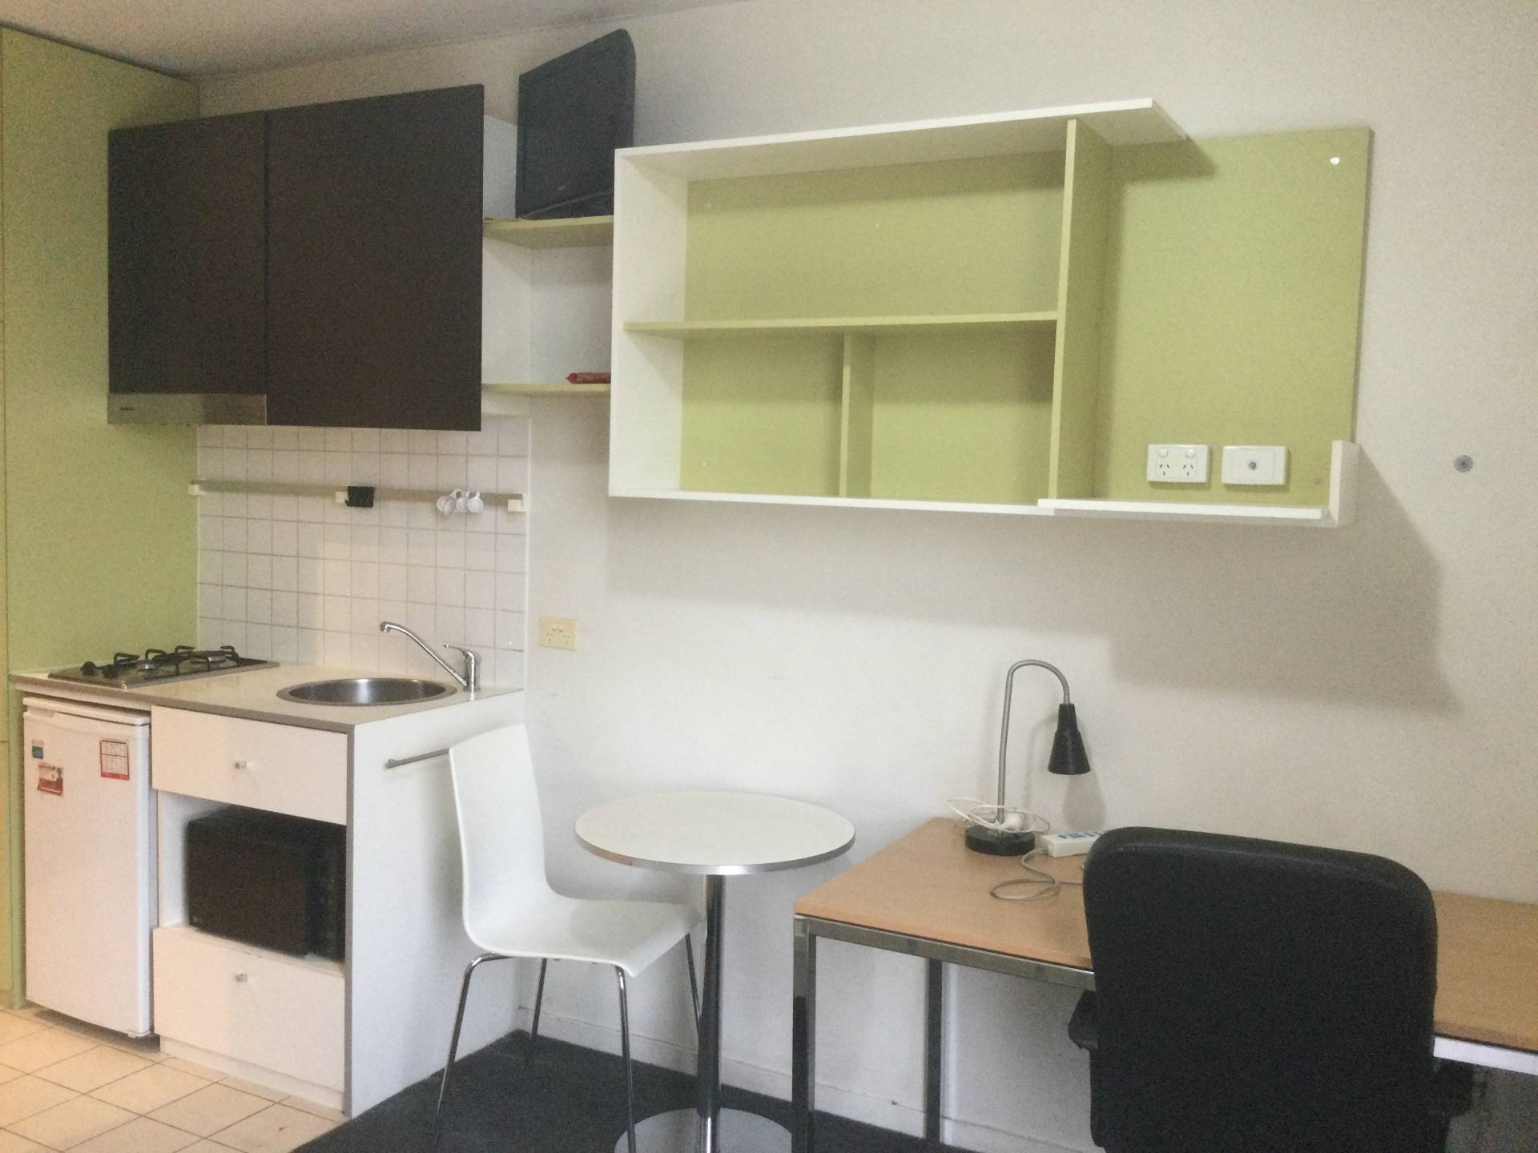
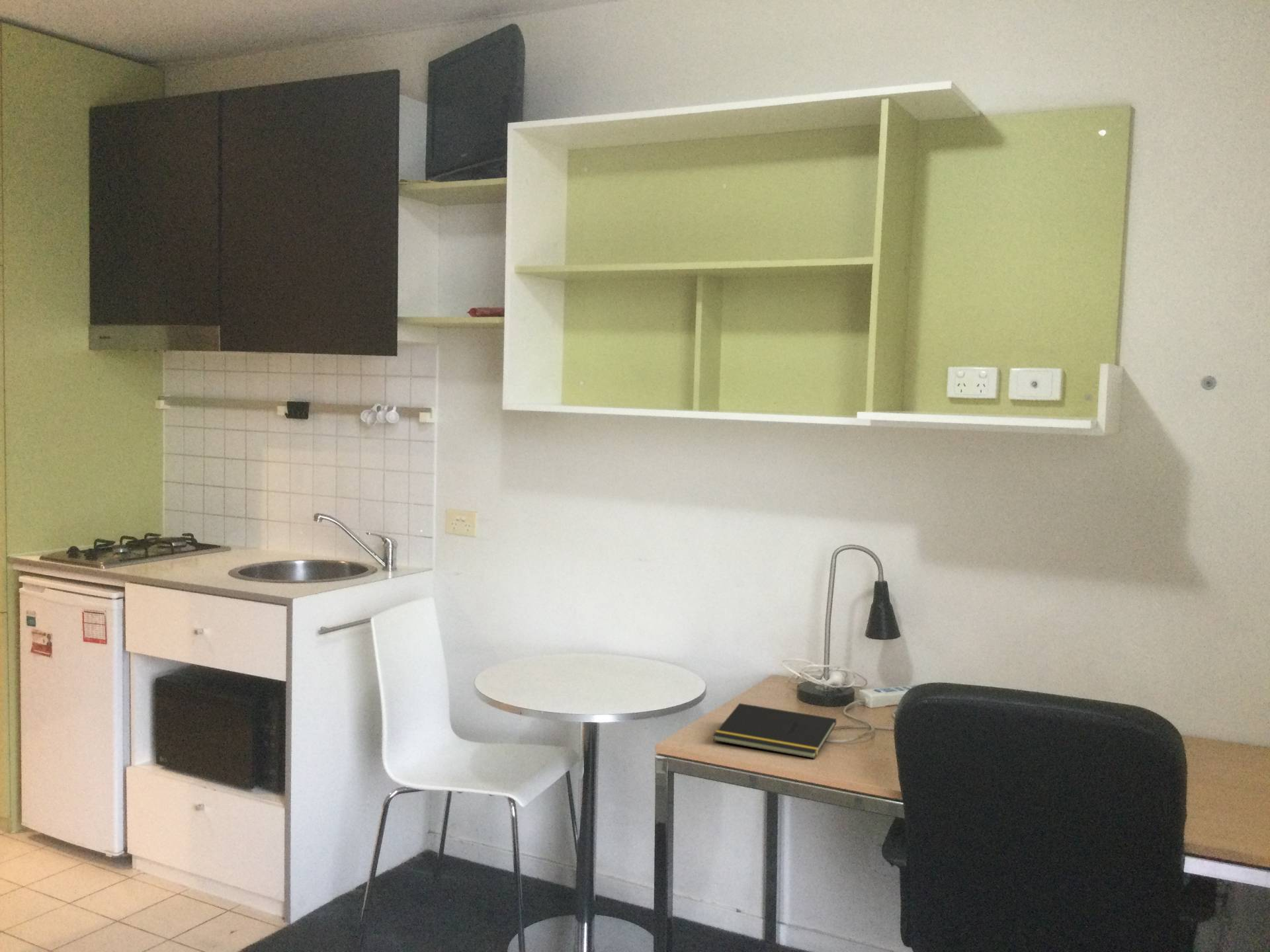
+ notepad (775, 729)
